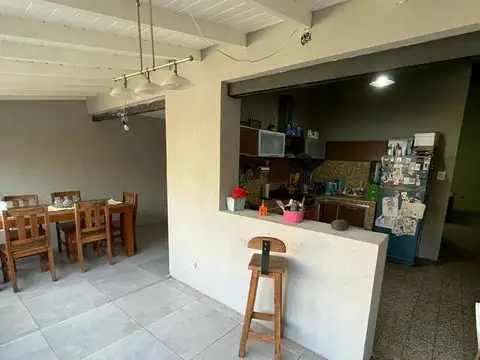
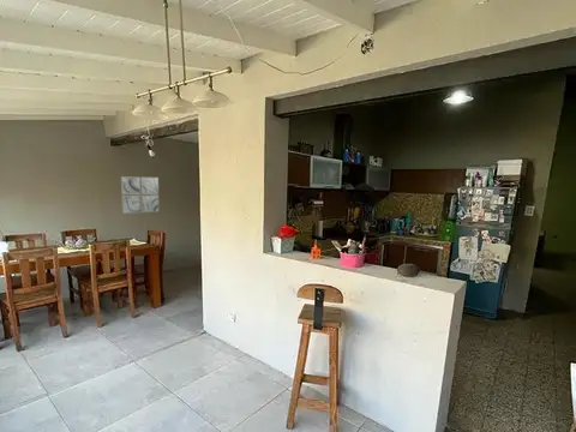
+ wall art (139, 196)
